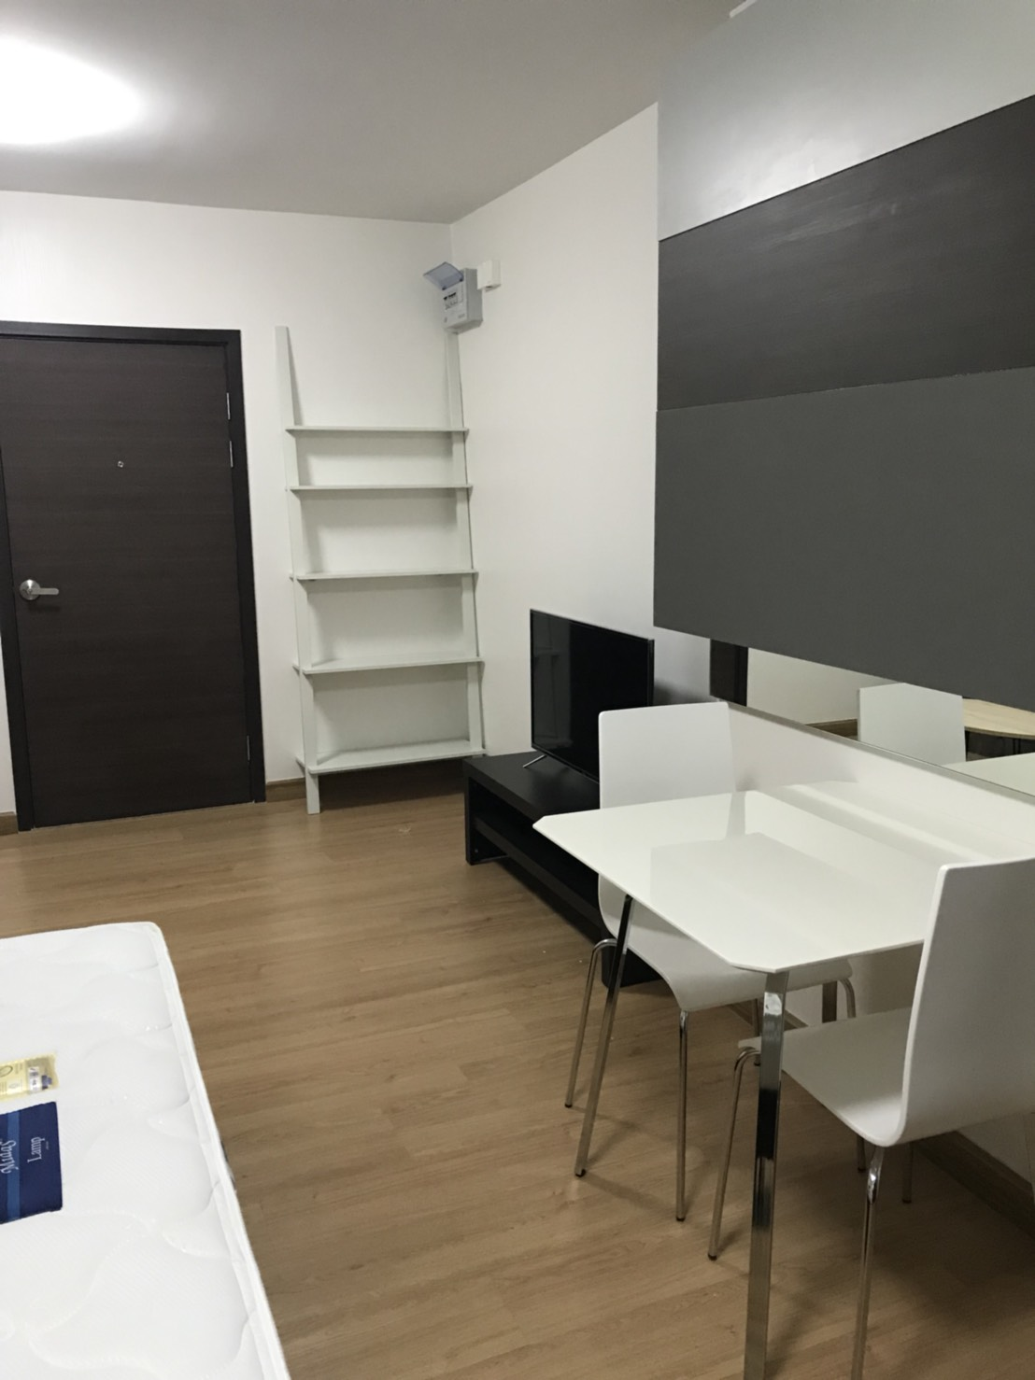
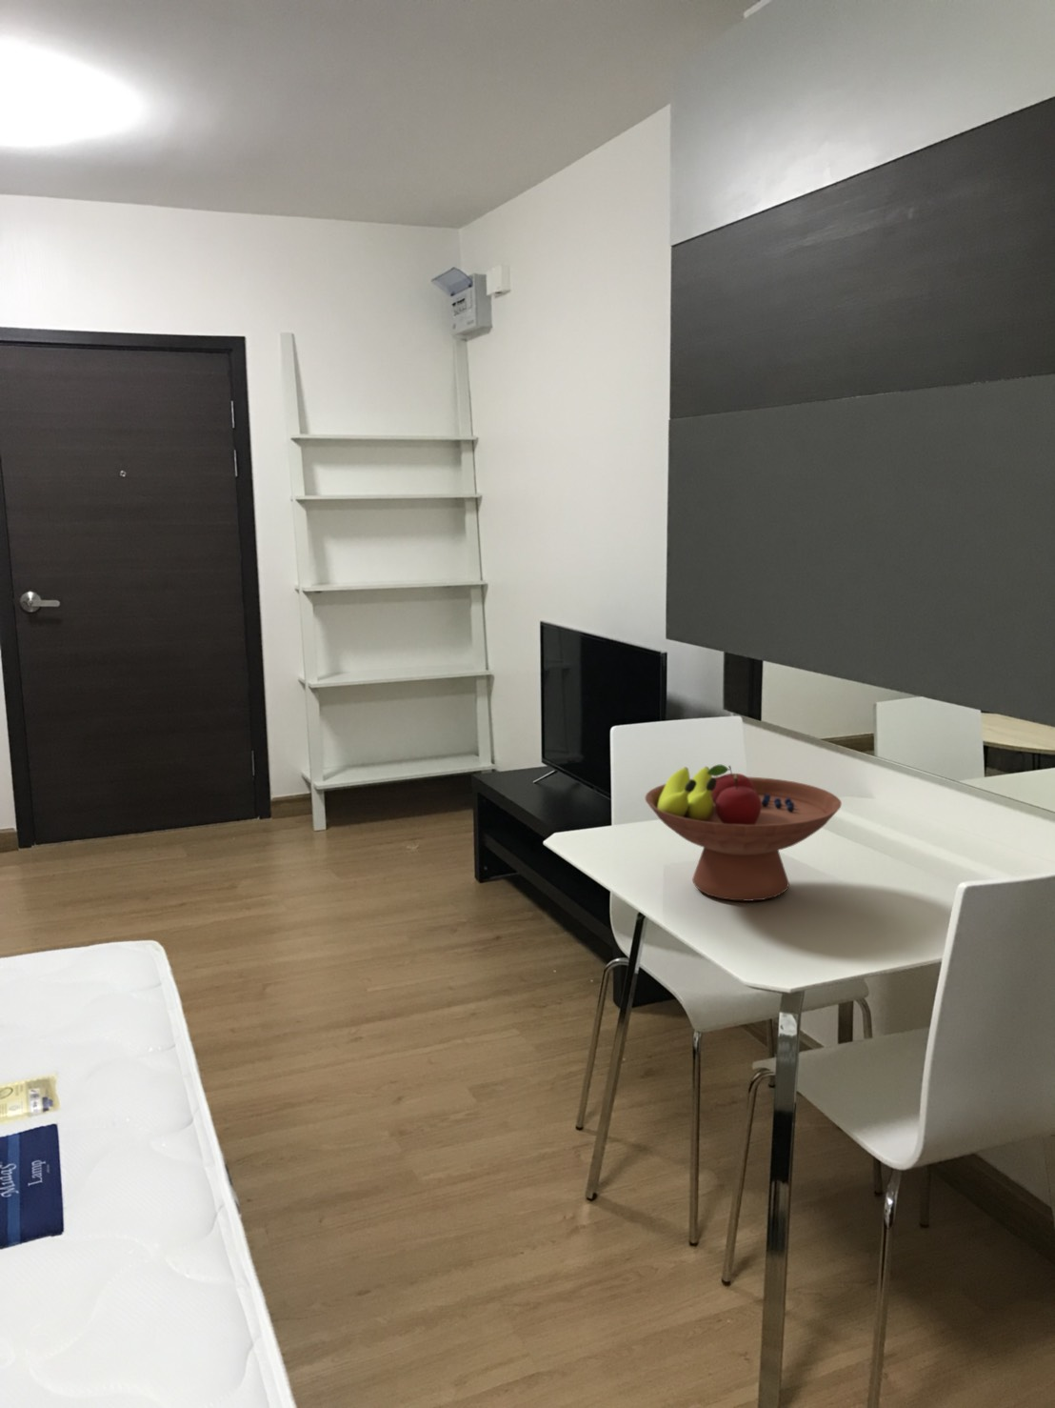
+ fruit bowl (740, 826)
